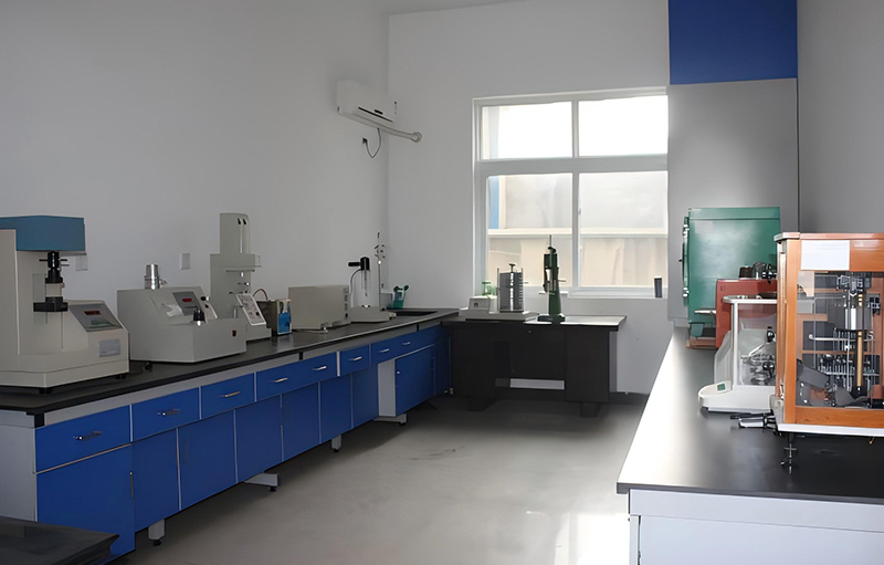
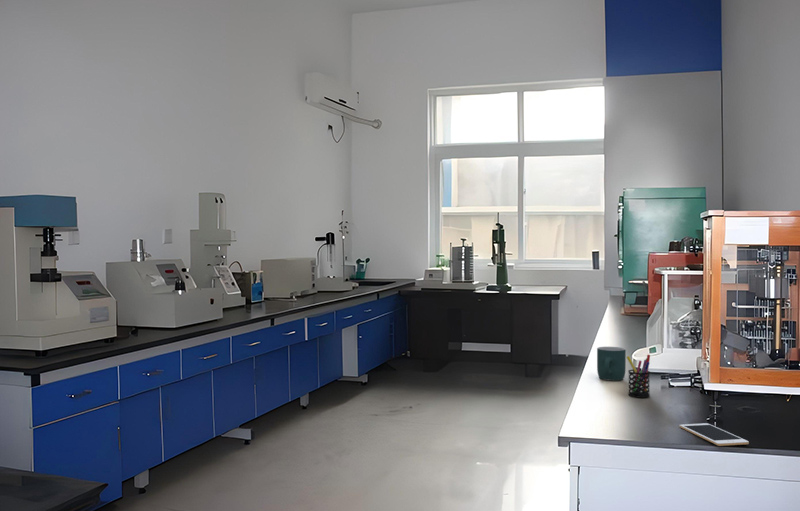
+ cell phone (712, 433)
+ mug (612, 364)
+ pen holder (641, 374)
